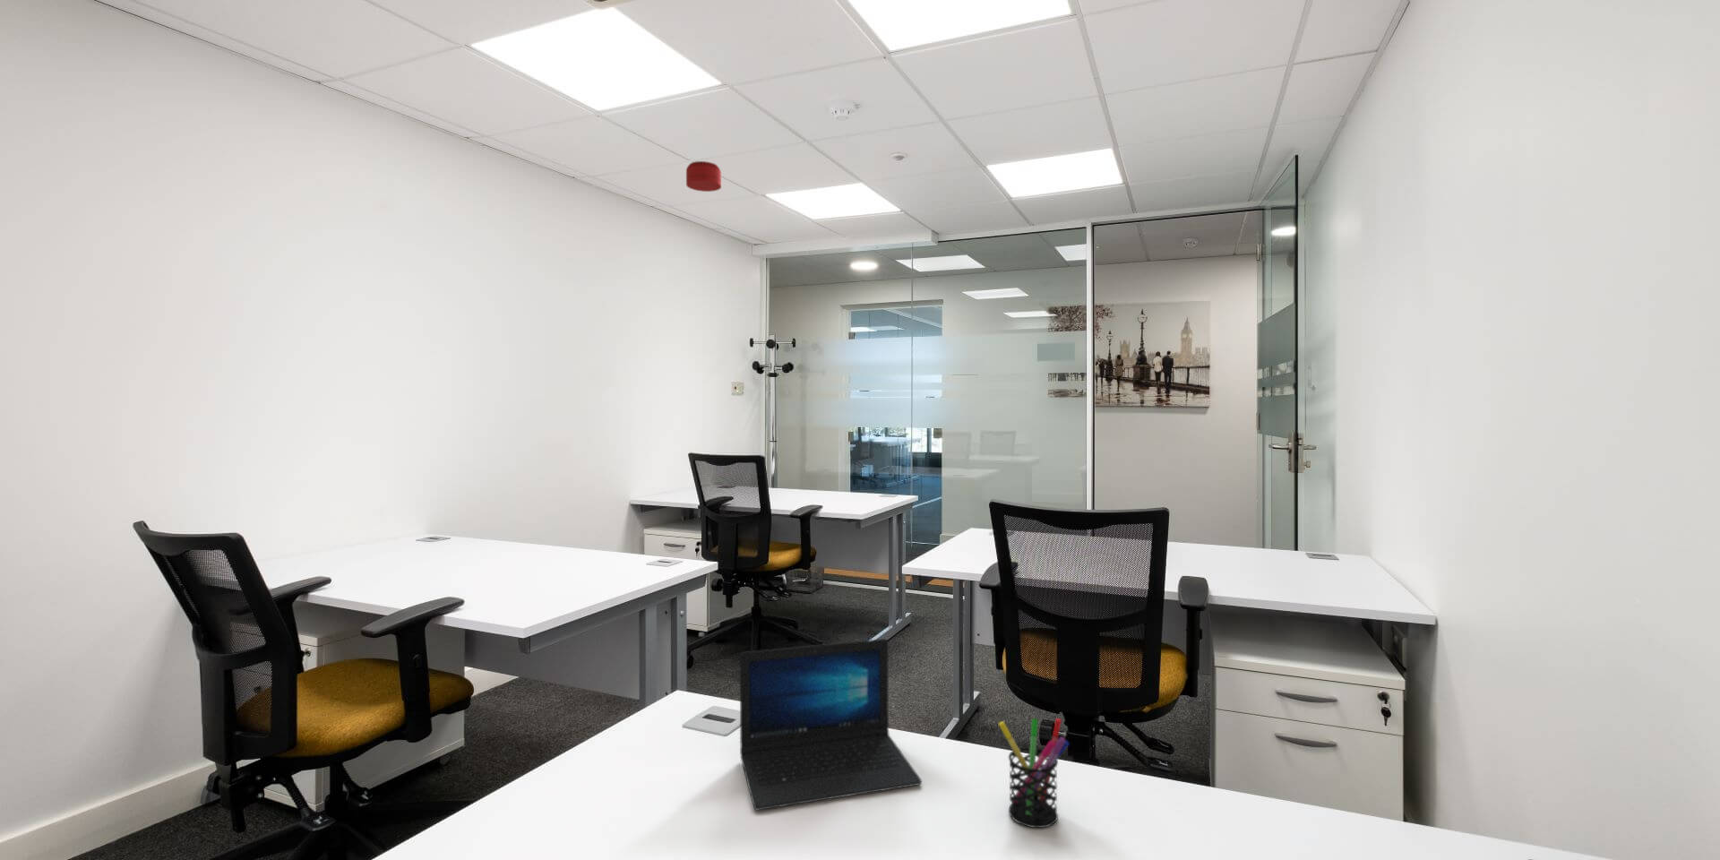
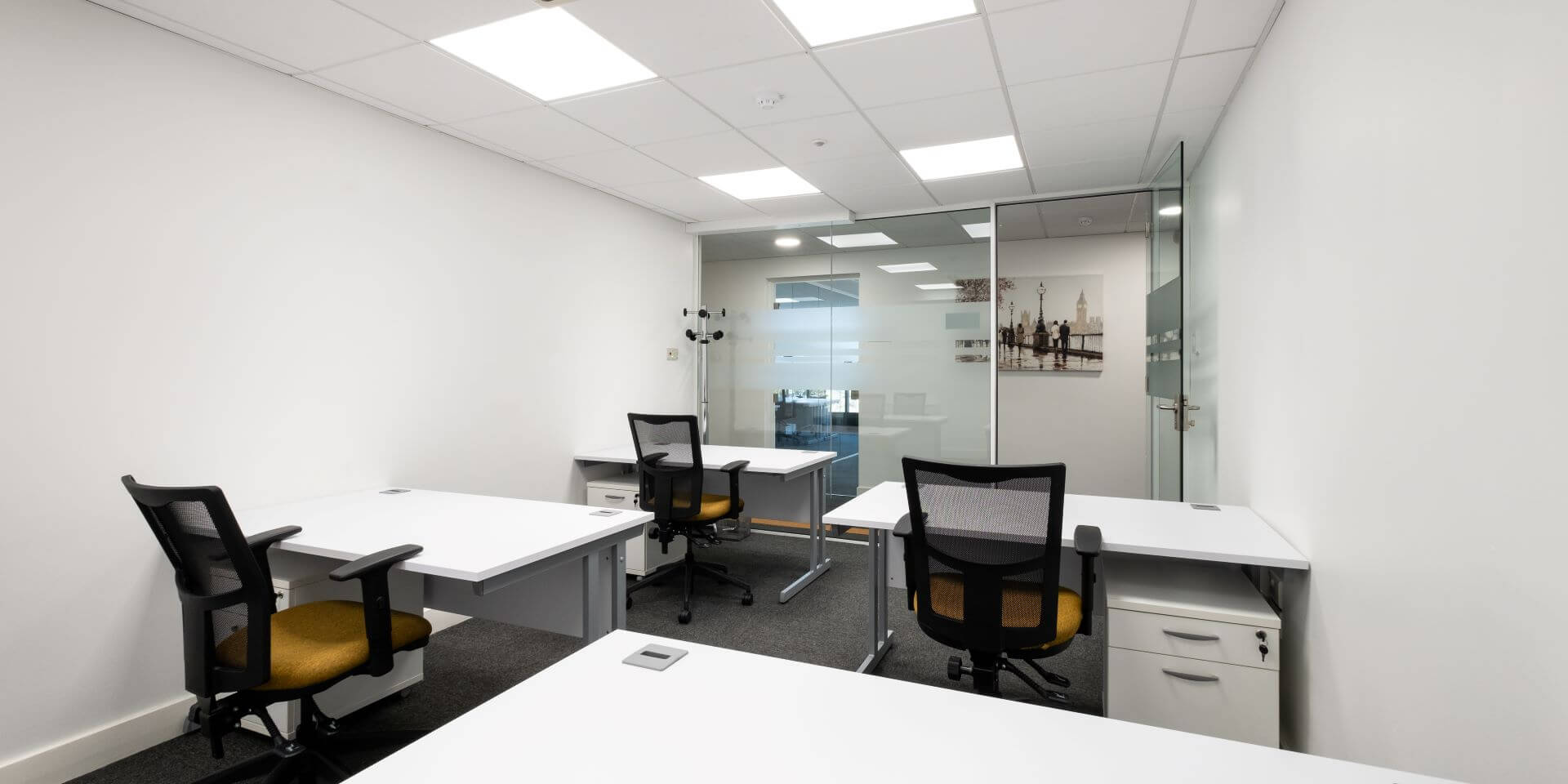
- smoke detector (703, 176)
- laptop (827, 716)
- pen holder (1036, 763)
